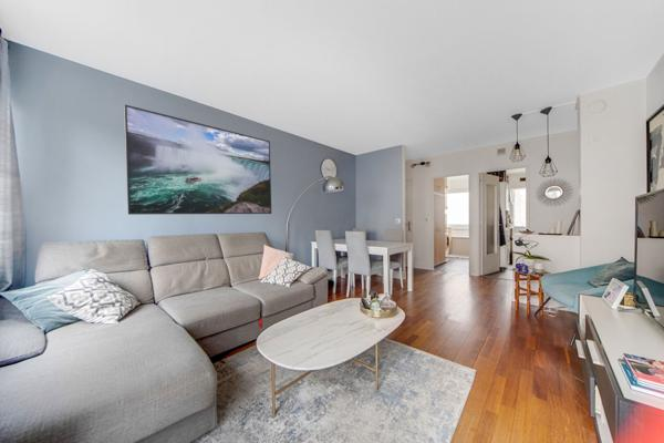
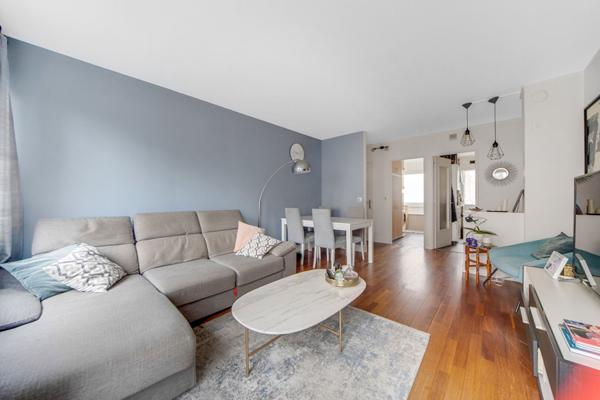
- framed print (212, 169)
